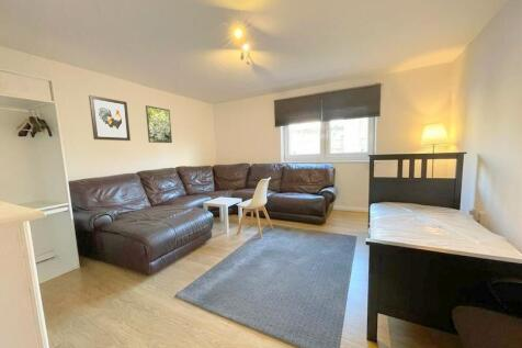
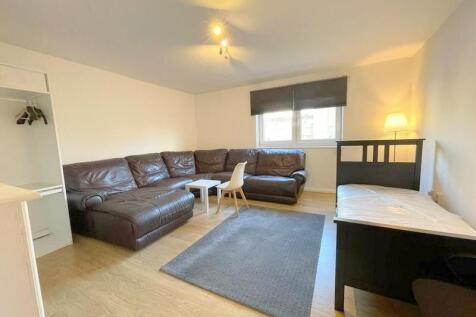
- wall art (111, 120)
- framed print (159, 125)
